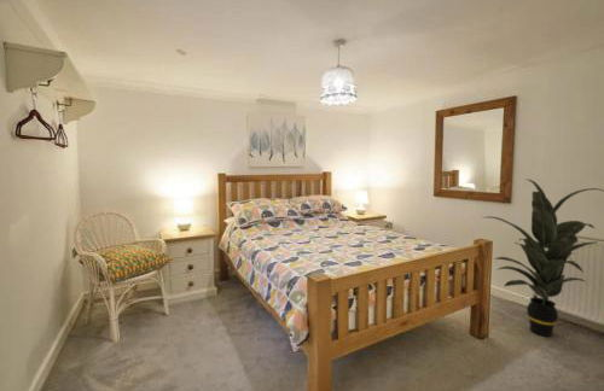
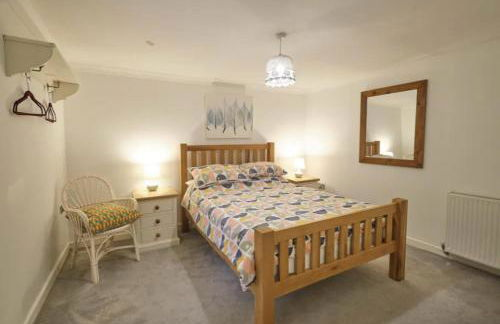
- indoor plant (540, 255)
